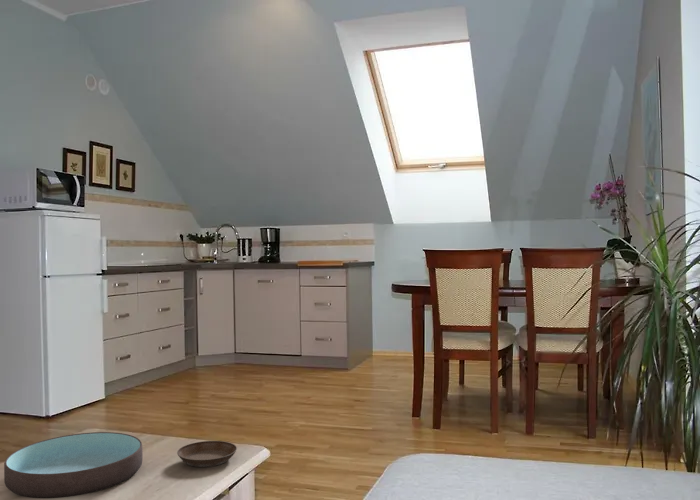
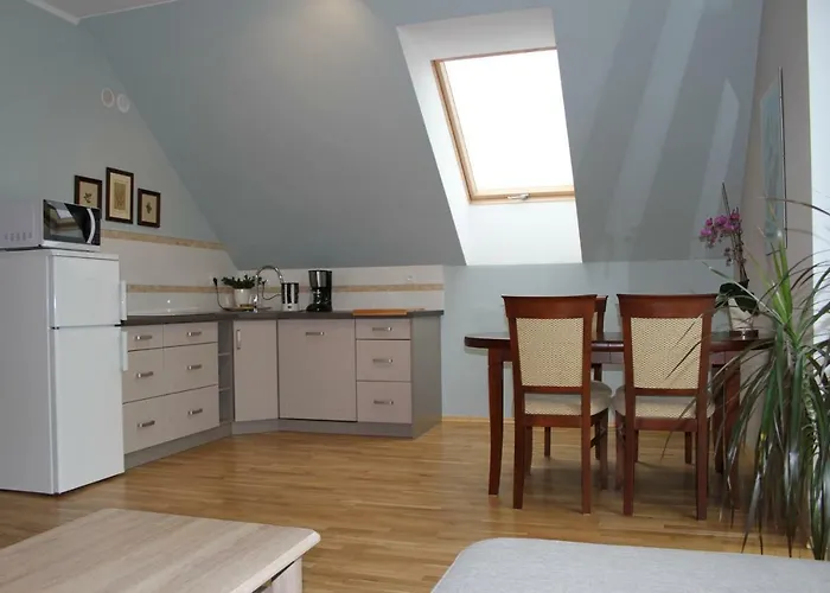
- bowl (76, 462)
- saucer (207, 454)
